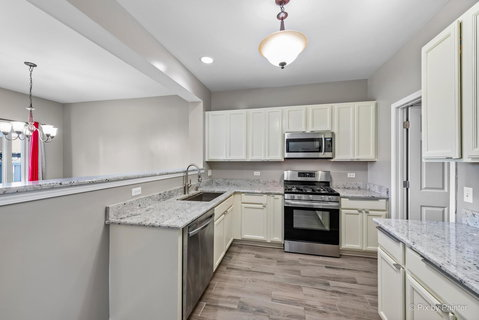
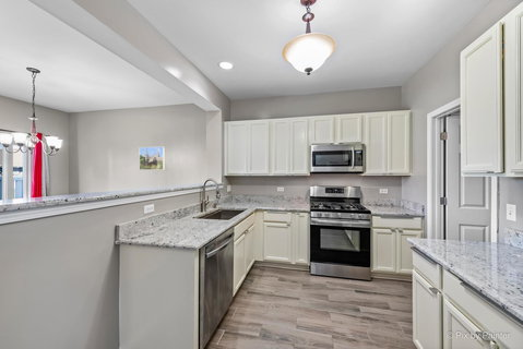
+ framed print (151, 158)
